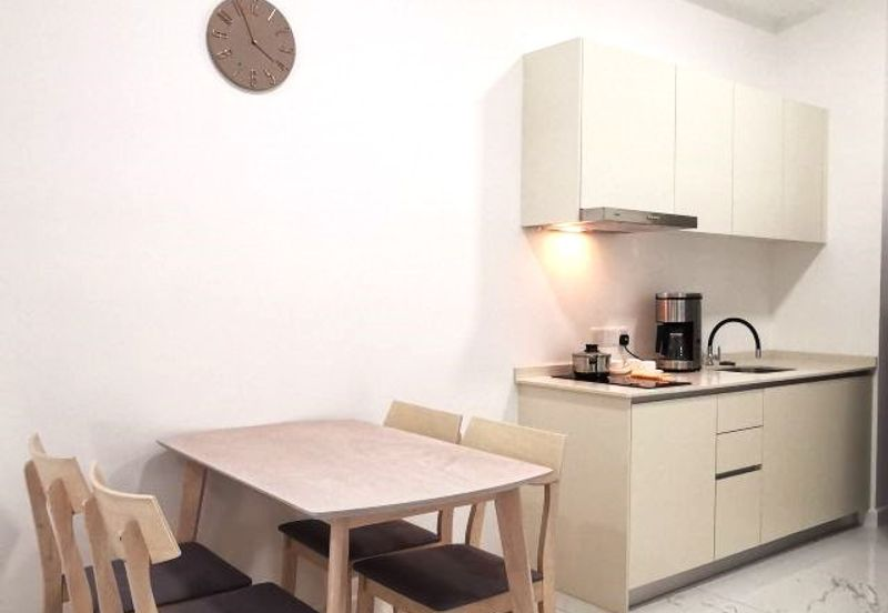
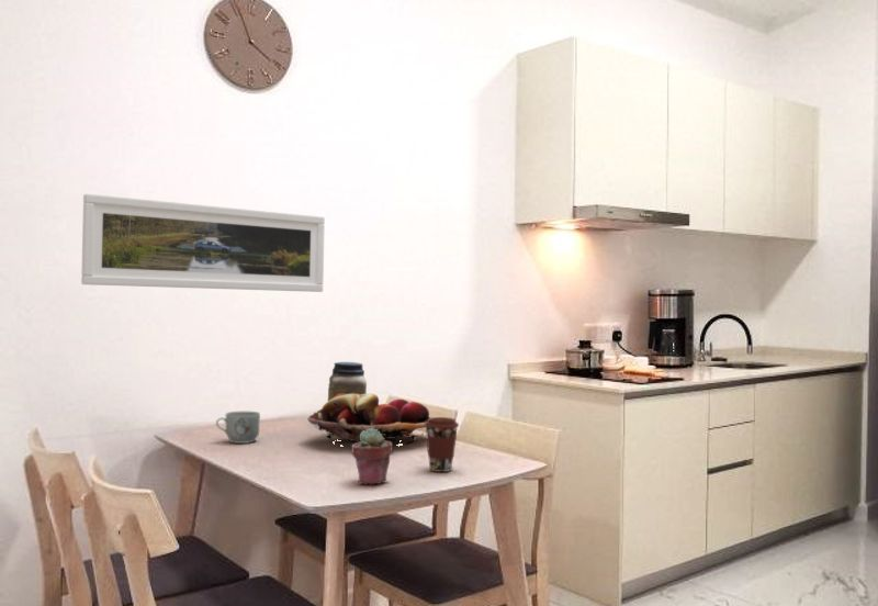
+ coffee cup (440, 444)
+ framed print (214, 247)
+ jar (347, 392)
+ fruit basket (370, 416)
+ potted succulent (372, 454)
+ mug (237, 427)
